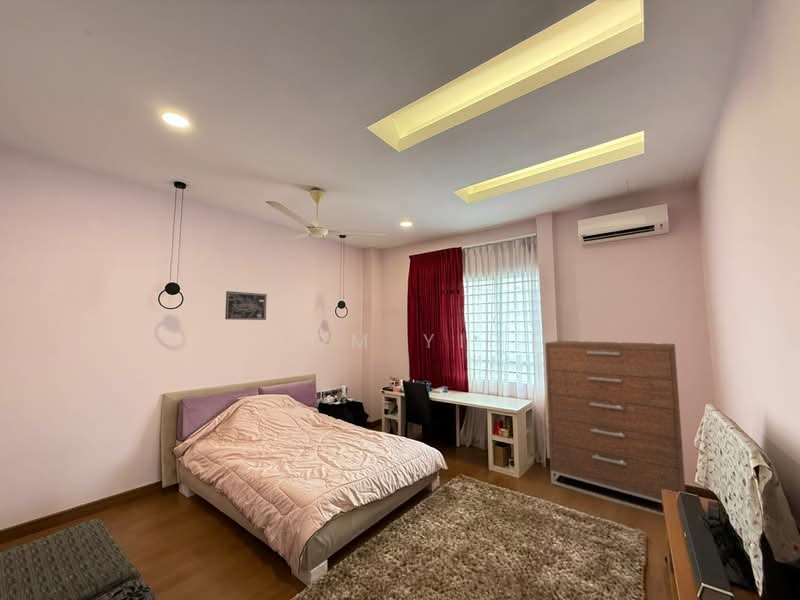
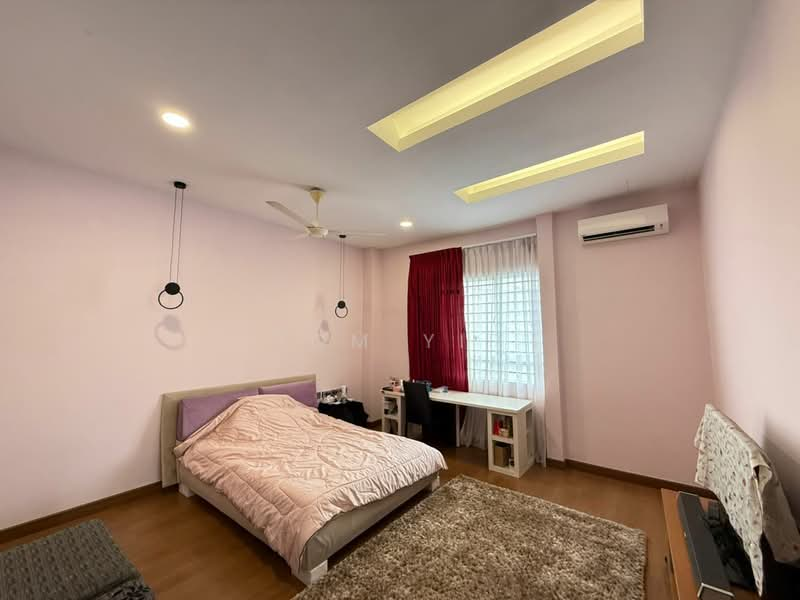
- wall art (246, 306)
- dresser (610, 415)
